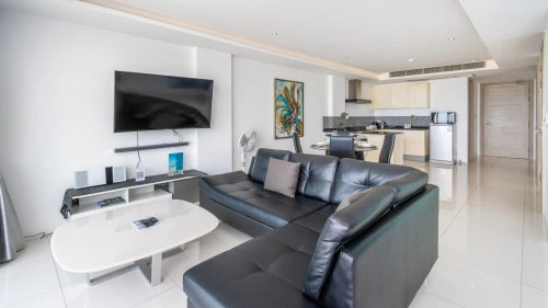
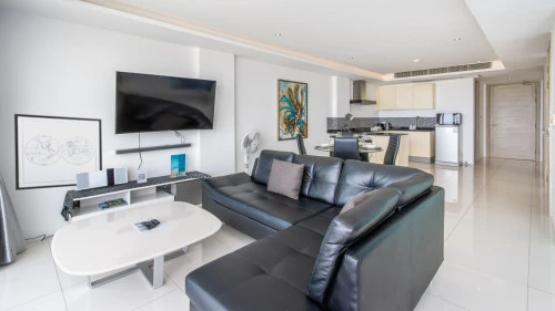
+ wall art (61, 152)
